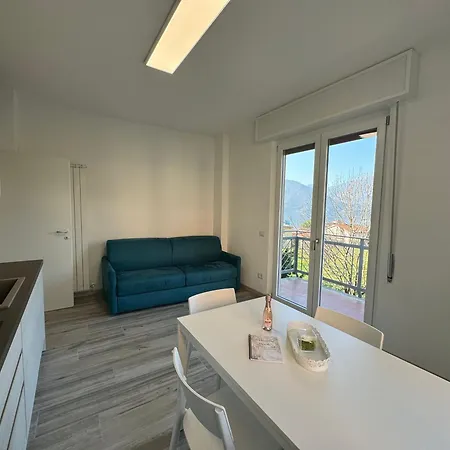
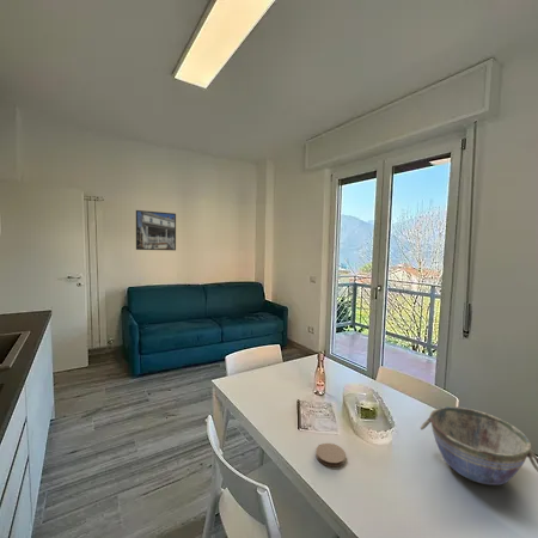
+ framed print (155, 231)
+ bowl (475, 448)
+ coaster (330, 454)
